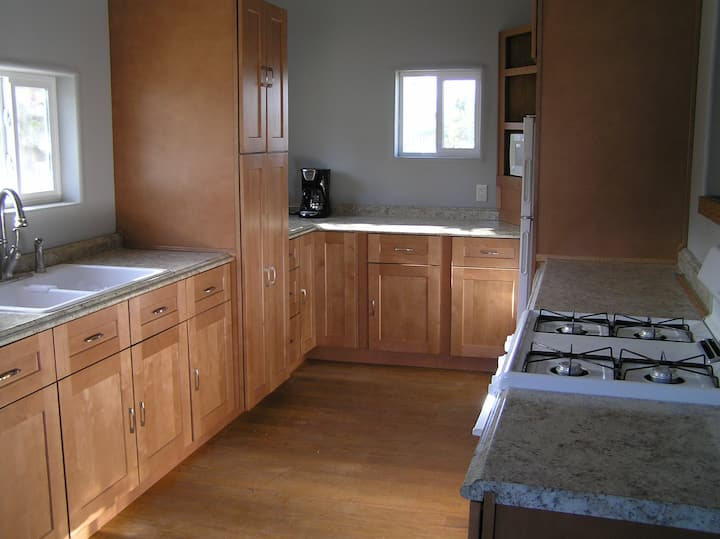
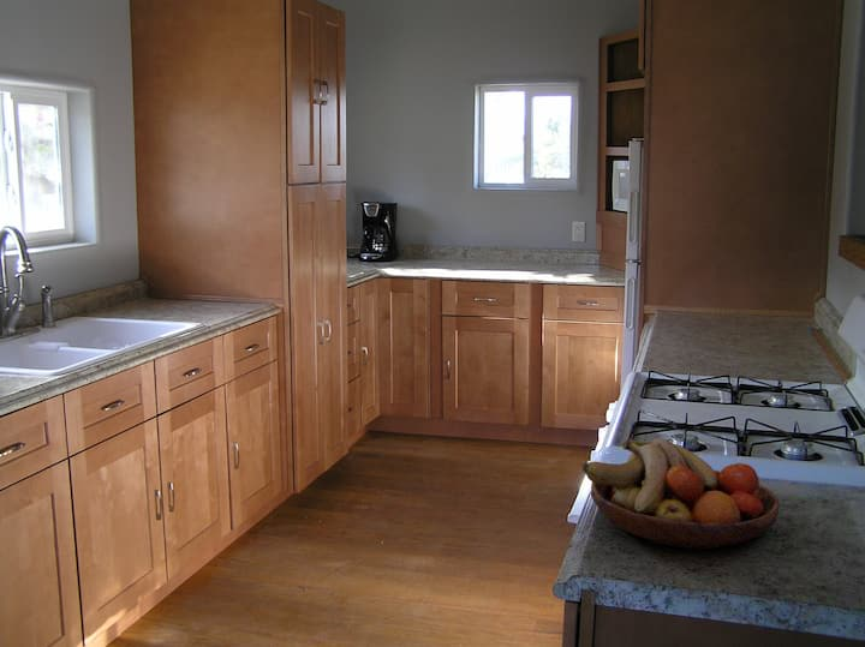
+ fruit bowl (681, 484)
